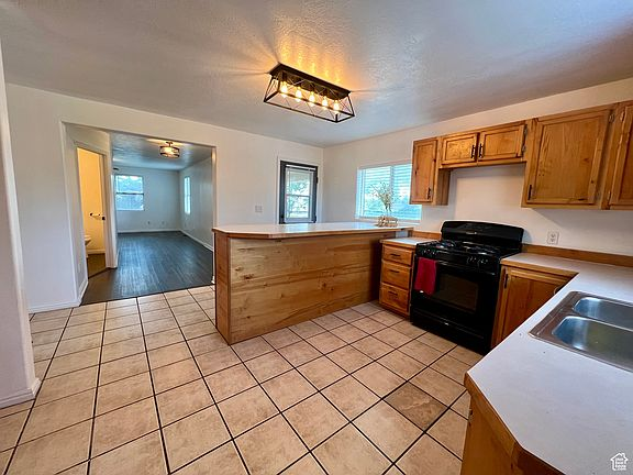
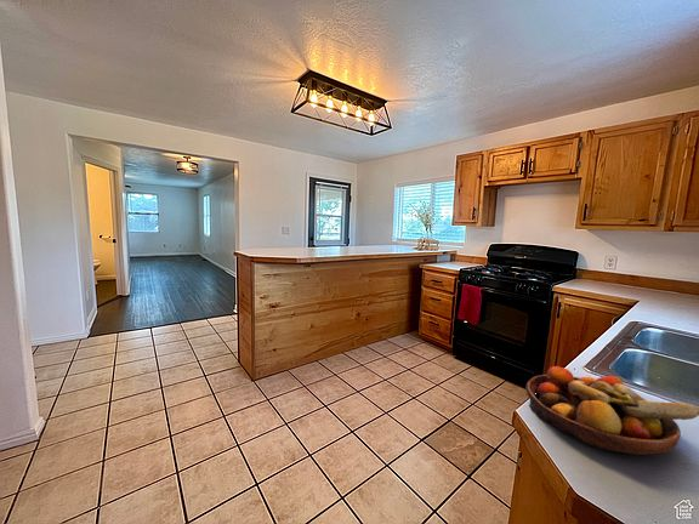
+ fruit bowl (596, 397)
